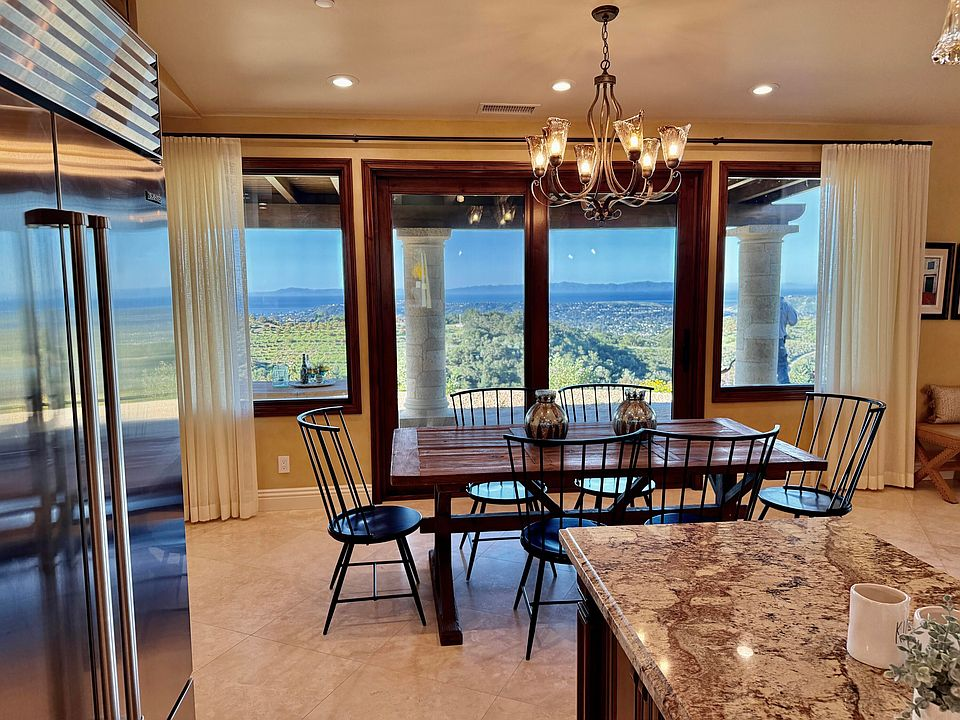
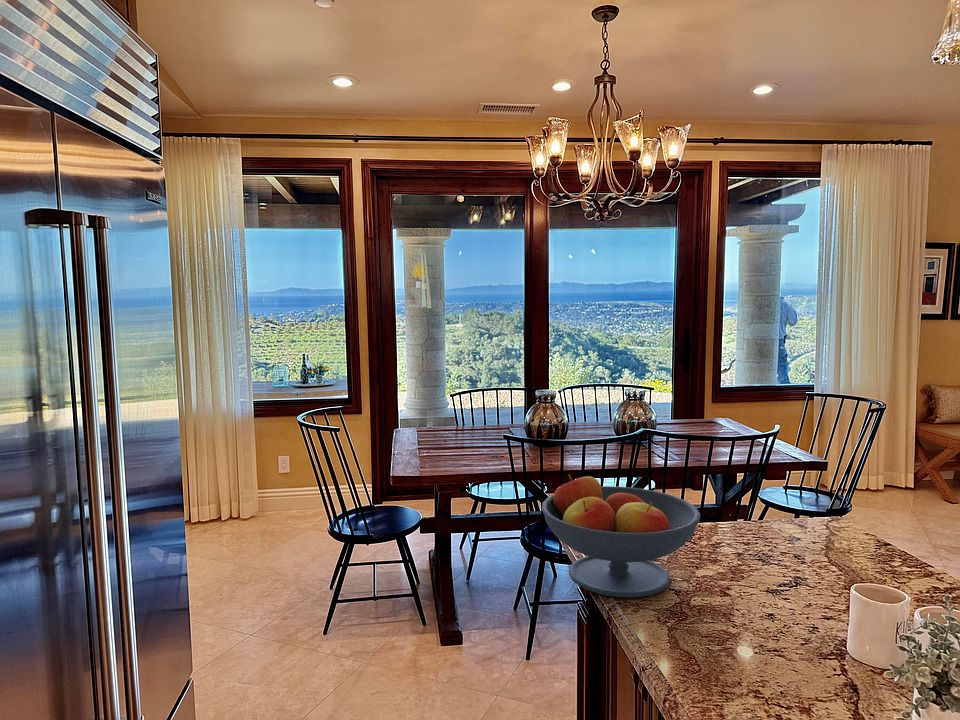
+ fruit bowl (618, 529)
